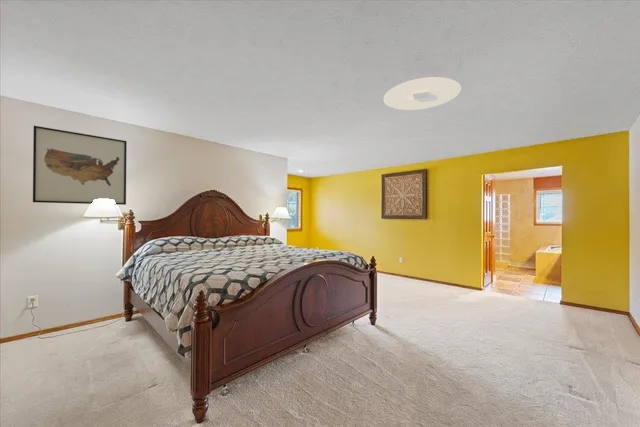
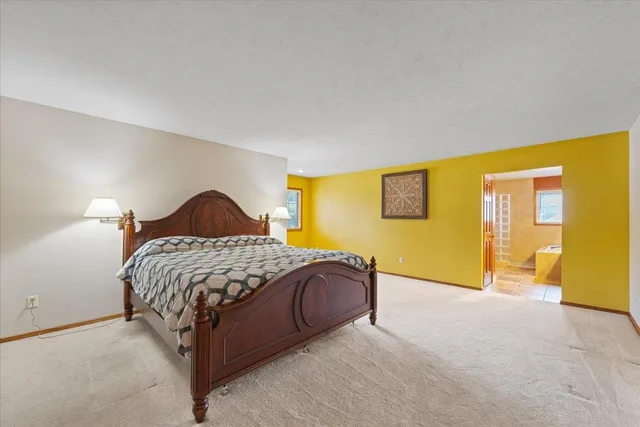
- wall art (83, 168)
- ceiling light (420, 92)
